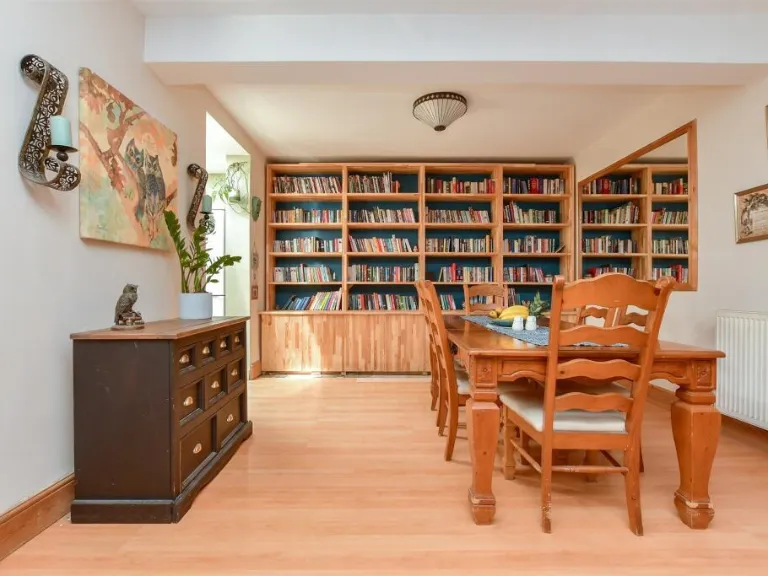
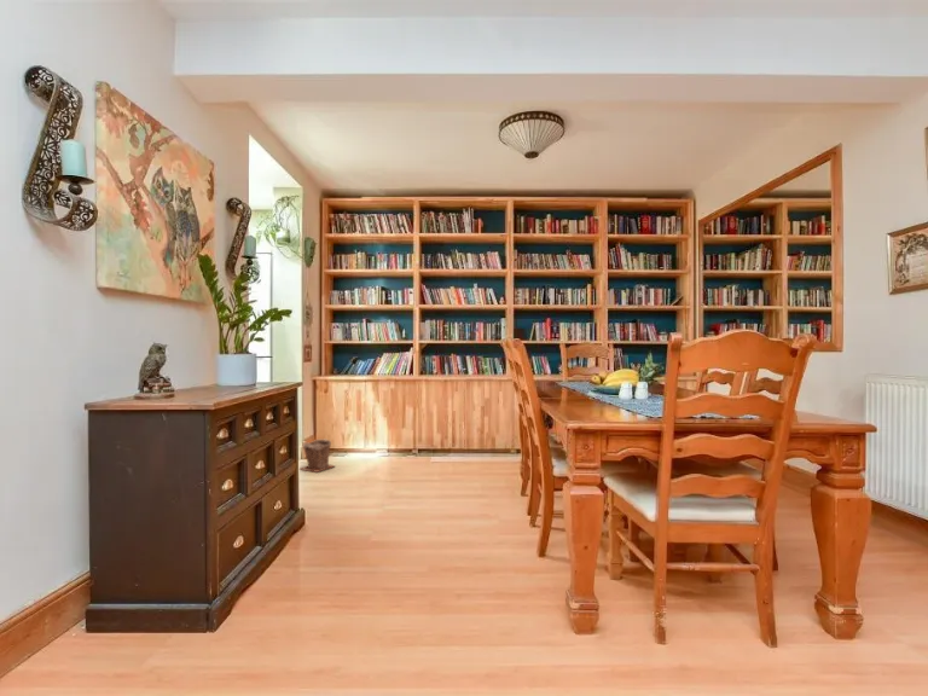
+ plant pot (317, 454)
